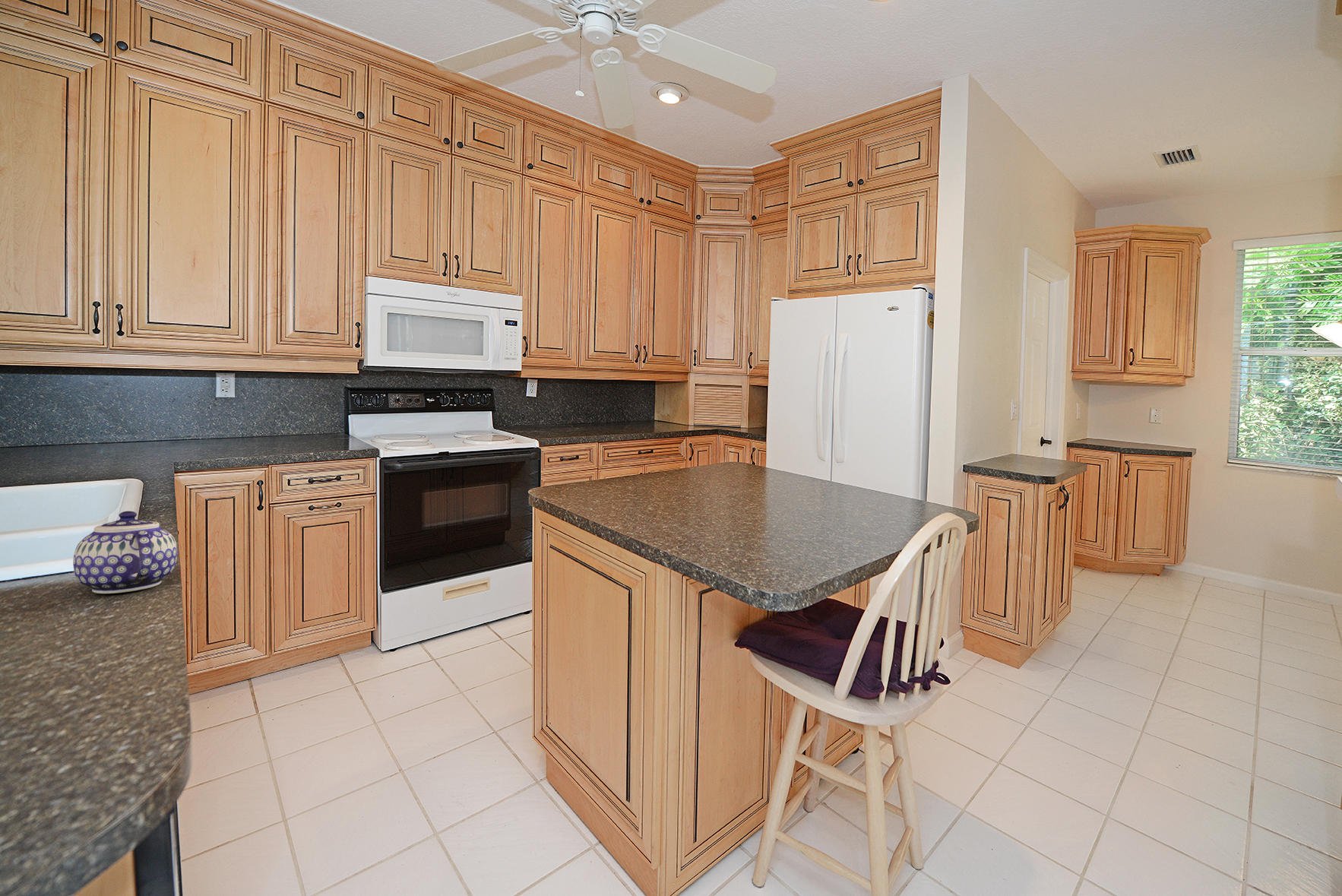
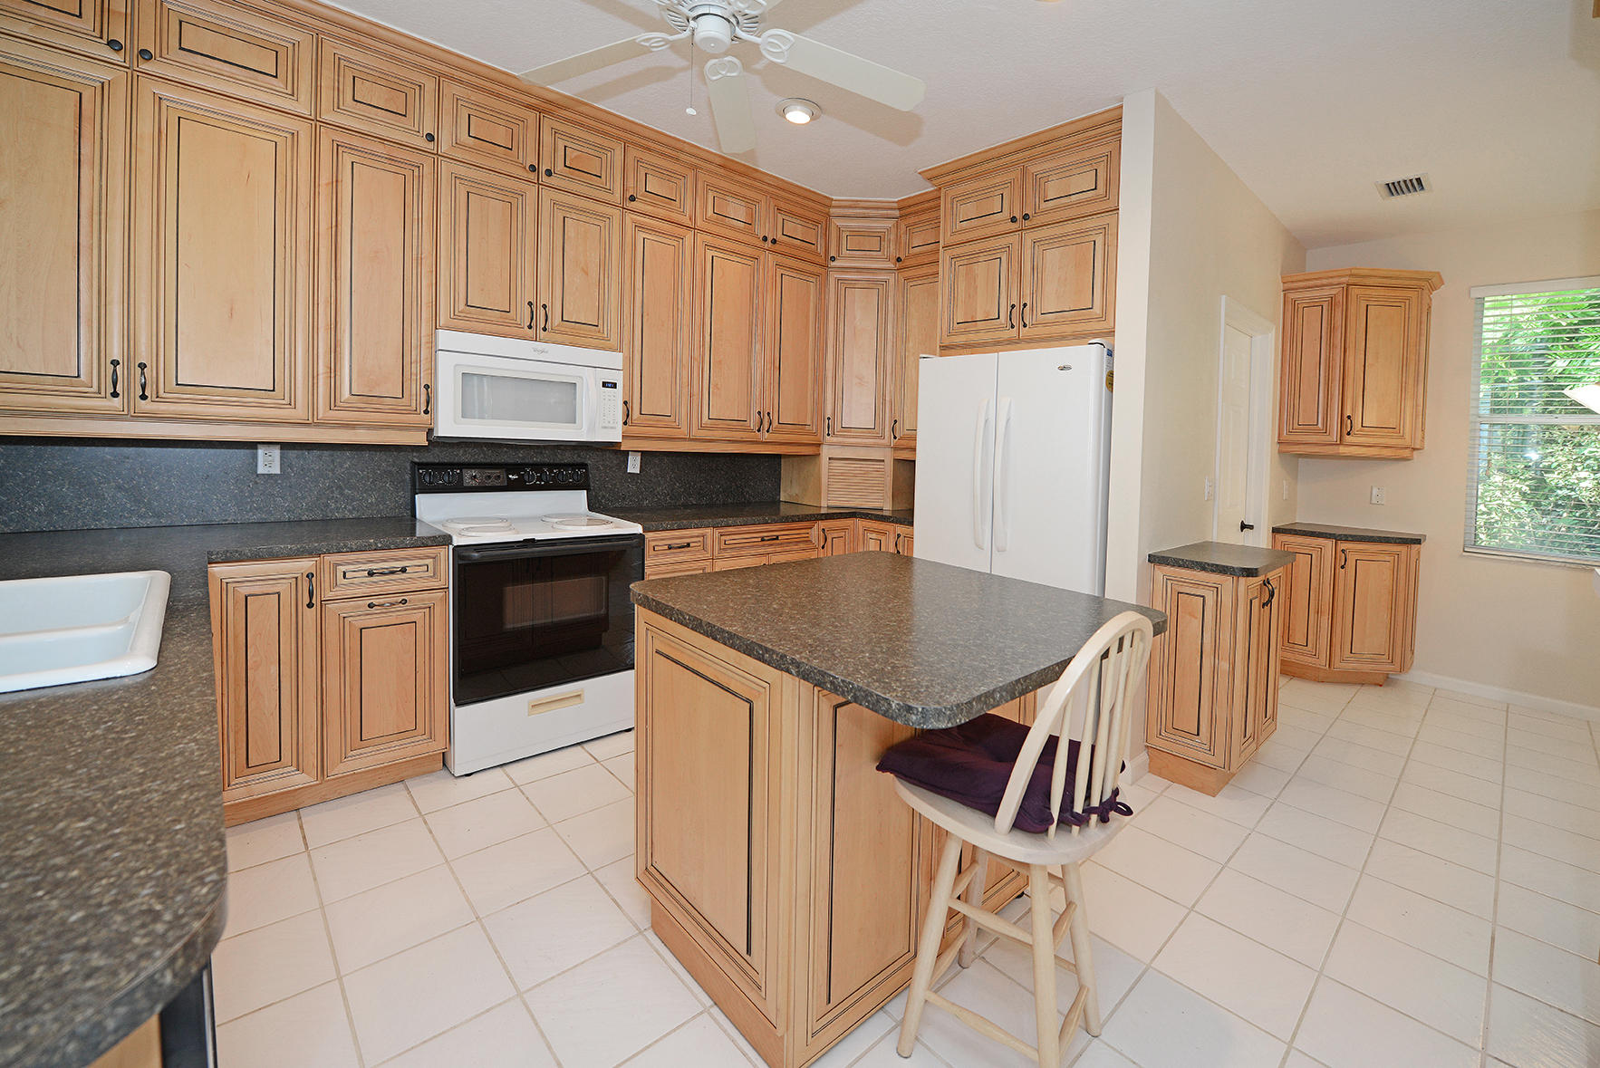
- teapot (127, 549)
